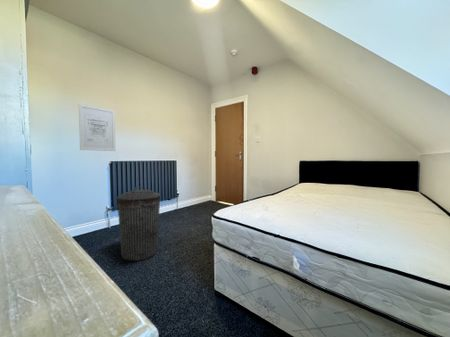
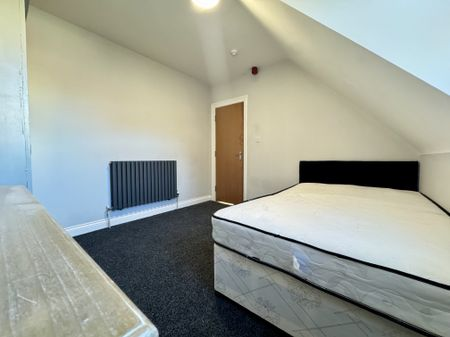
- trash can (139, 219)
- wall art (98, 129)
